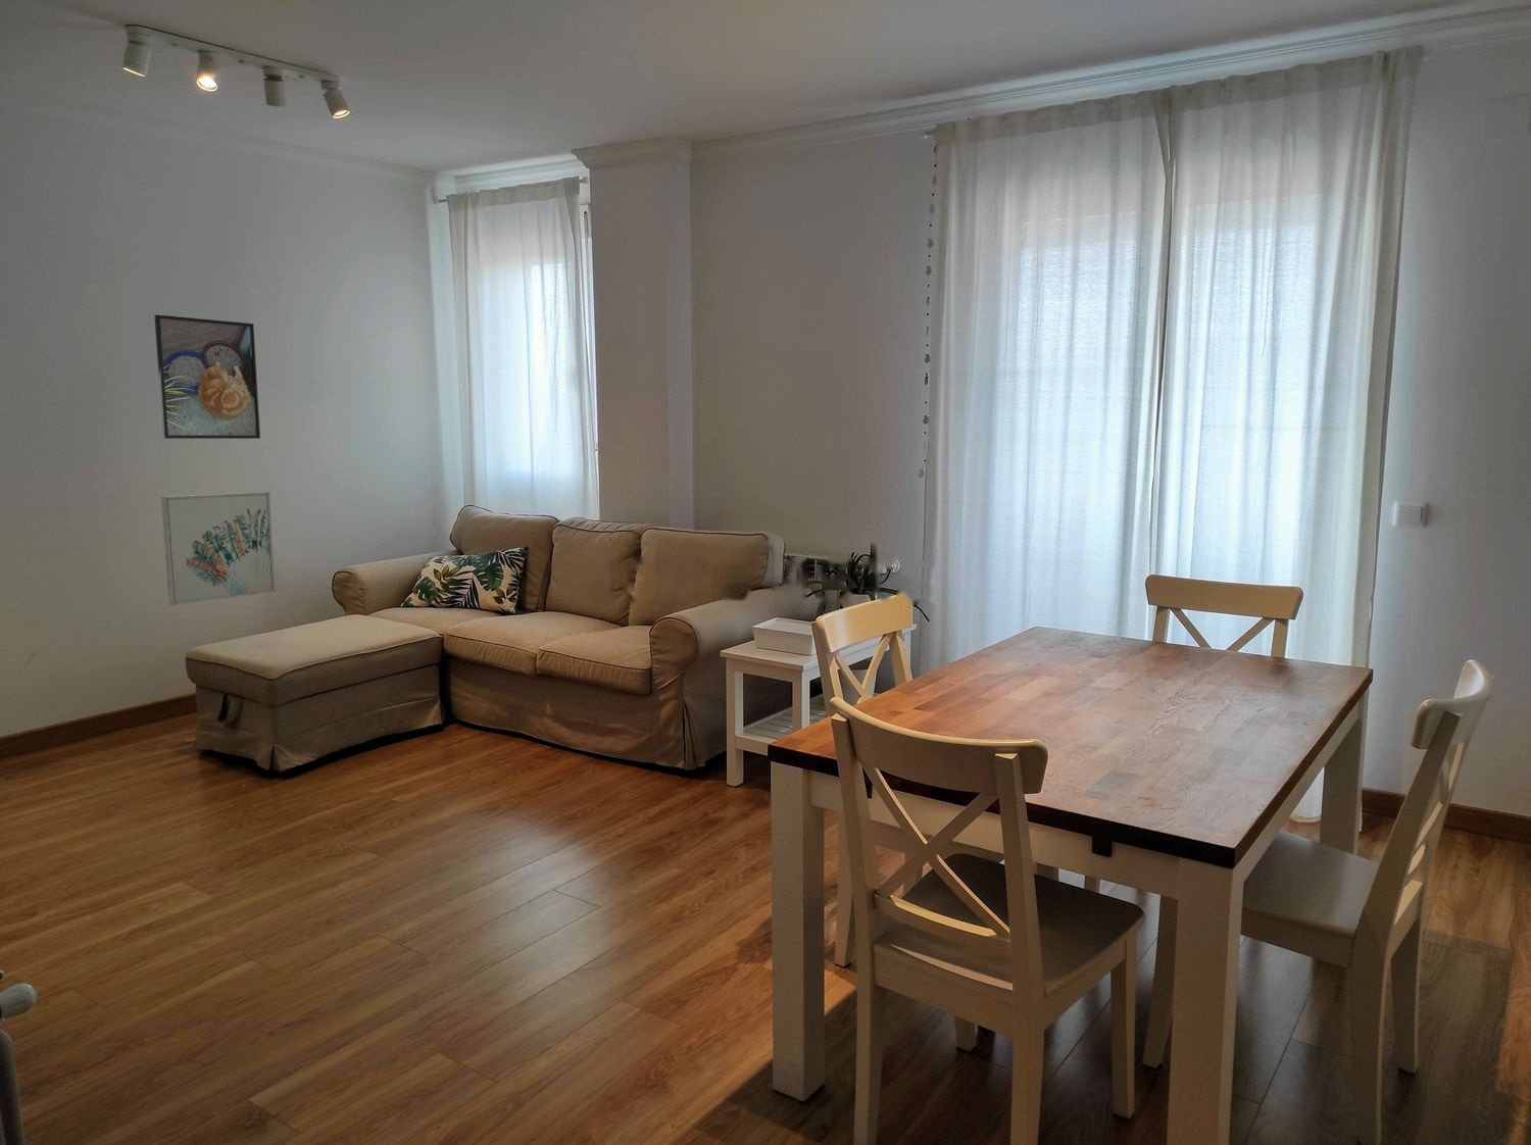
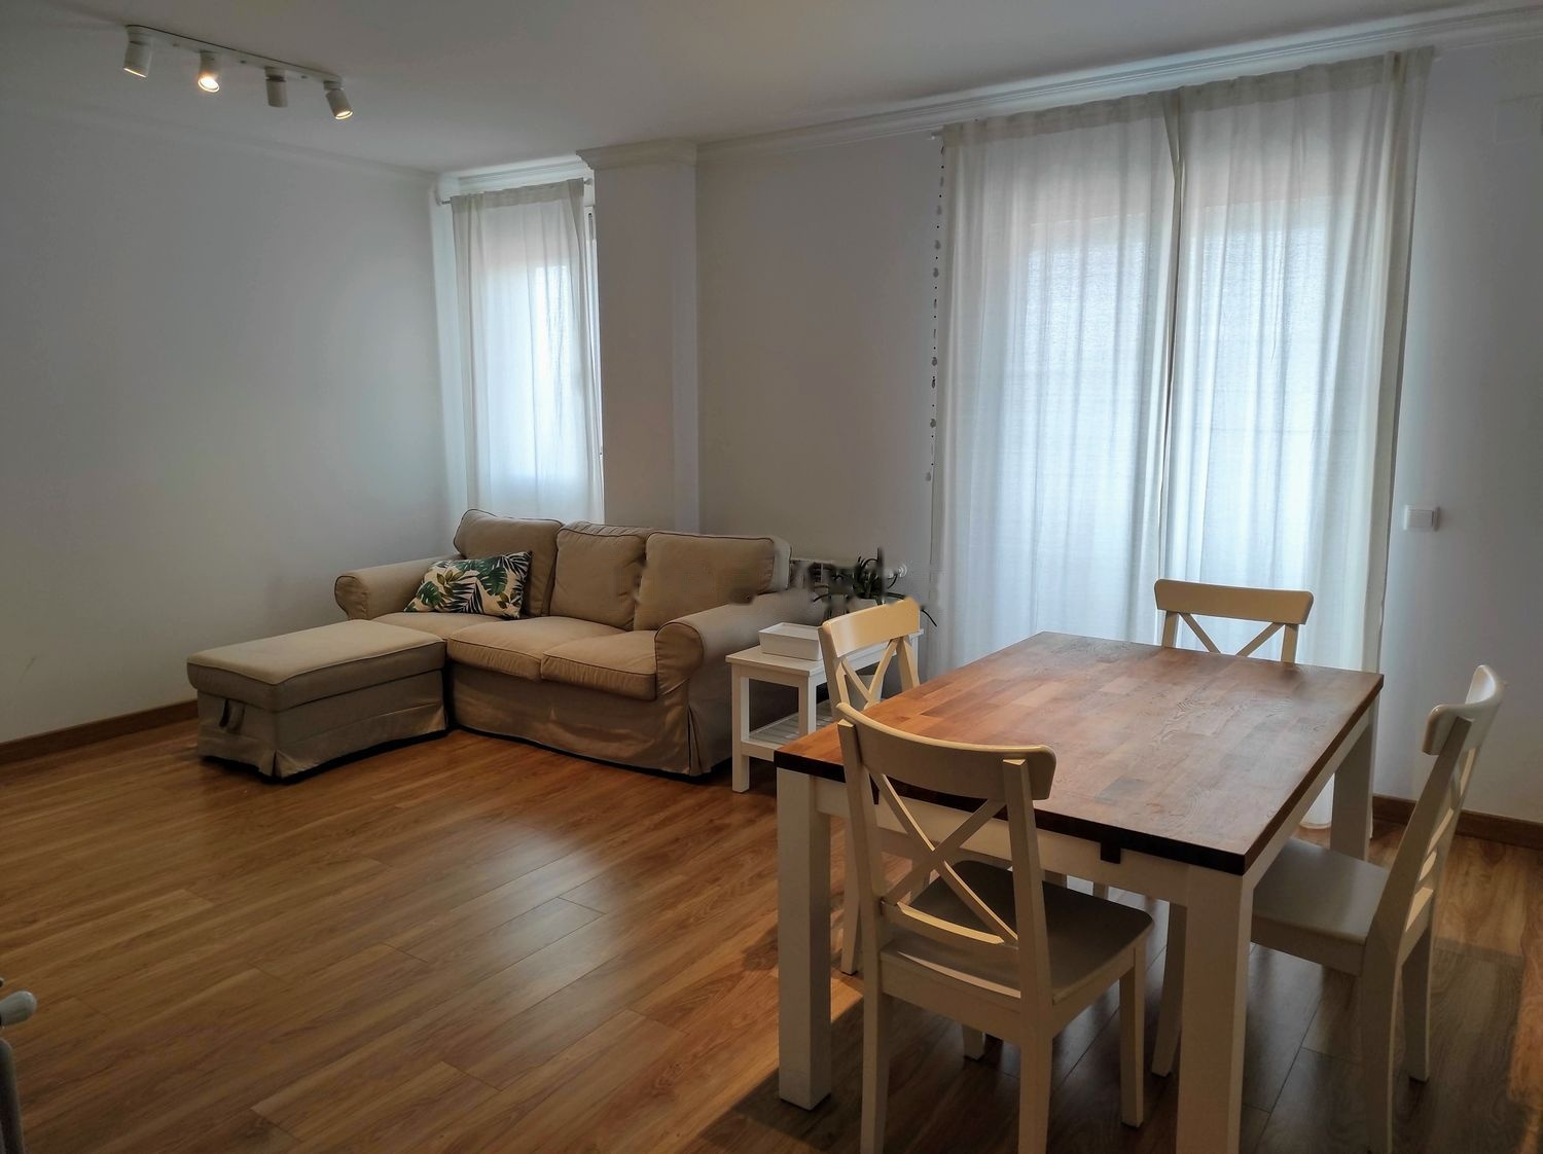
- wall art (220, 546)
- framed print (209, 379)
